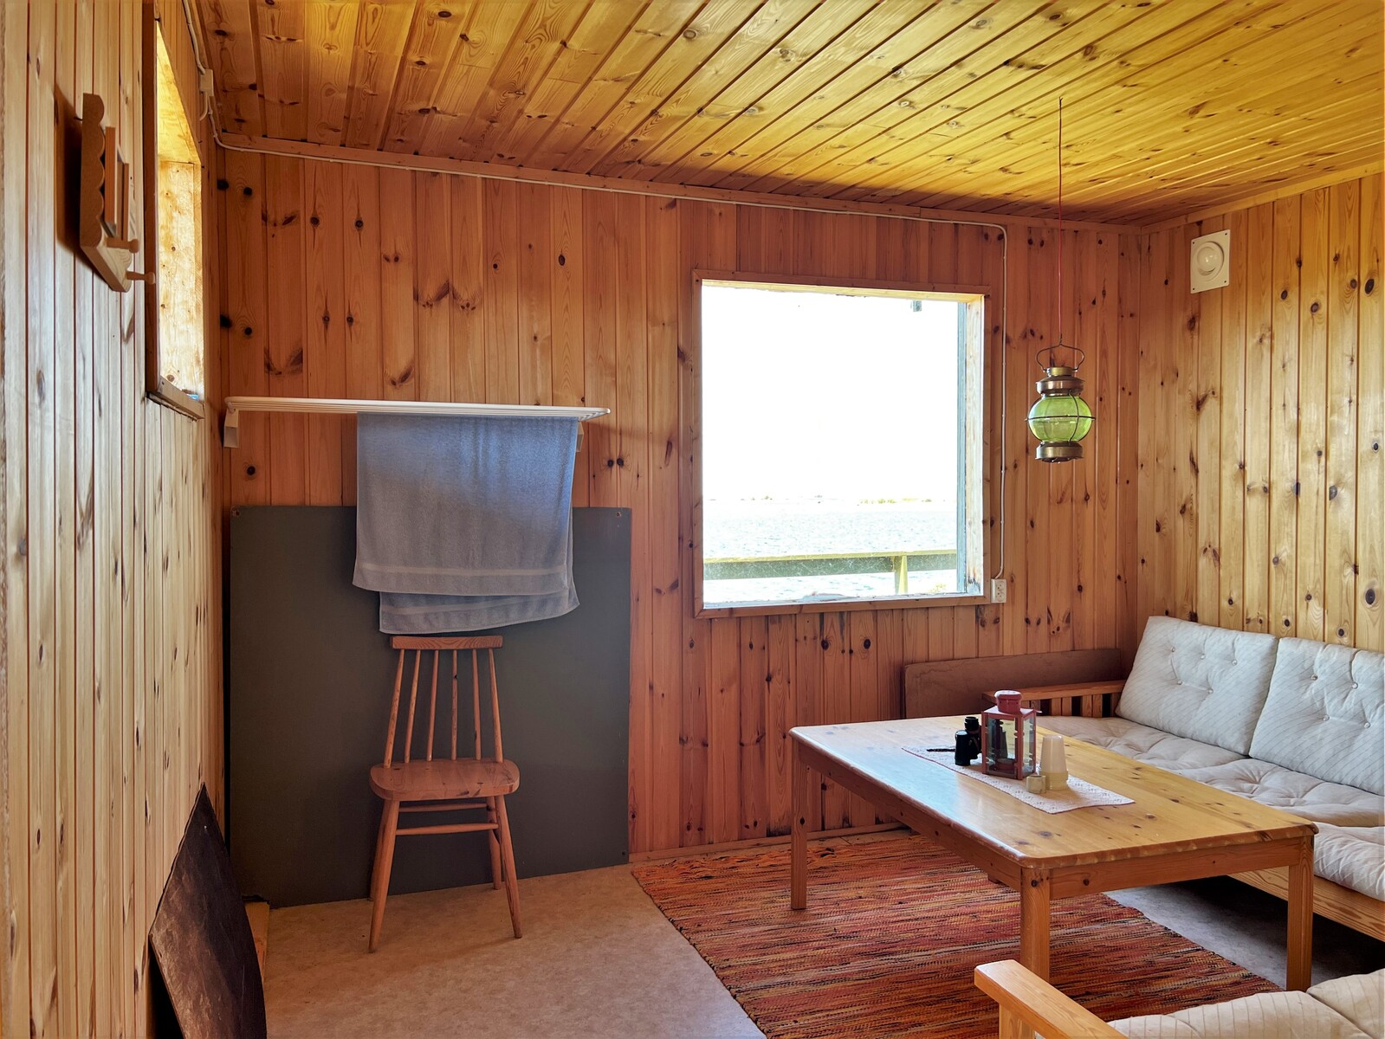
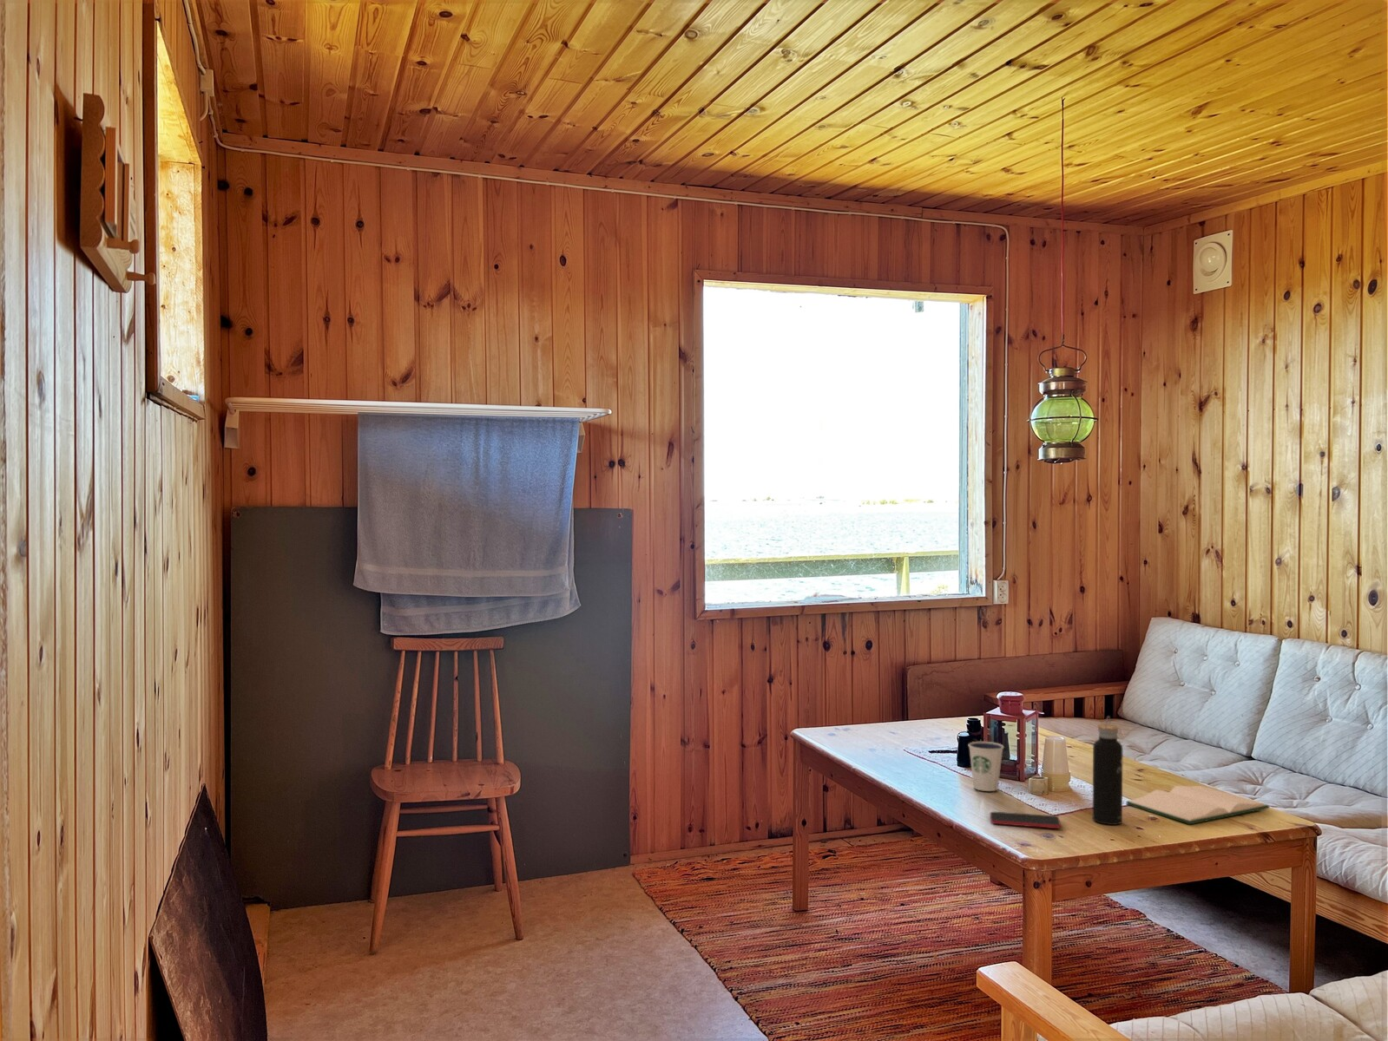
+ water bottle (1108, 768)
+ hardback book (1197, 800)
+ smartphone (1024, 820)
+ dixie cup (985, 767)
